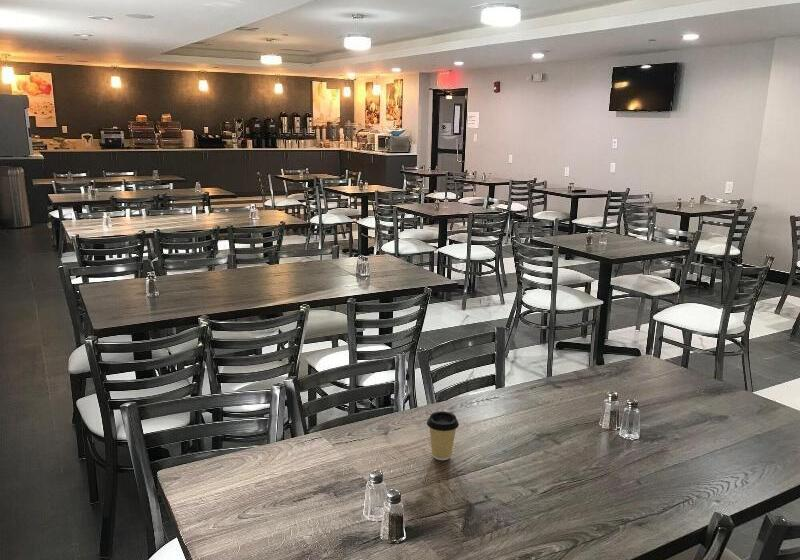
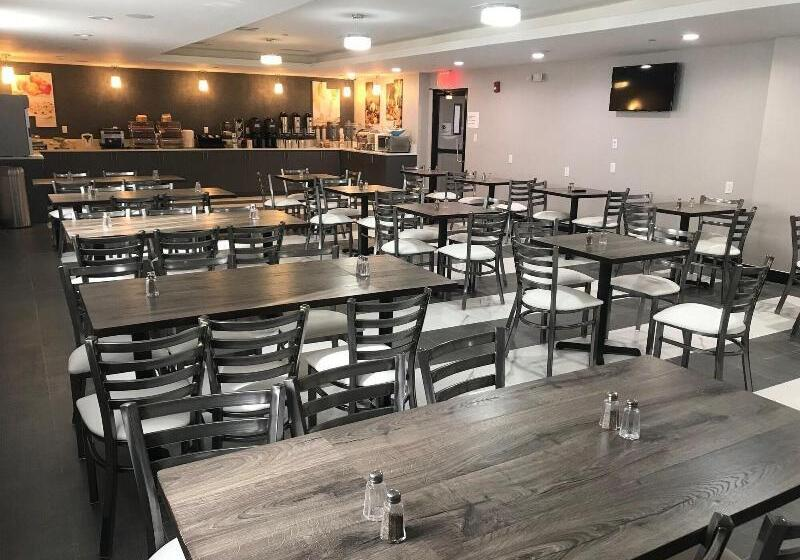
- coffee cup (442, 436)
